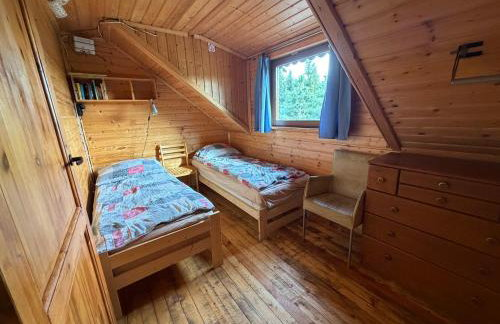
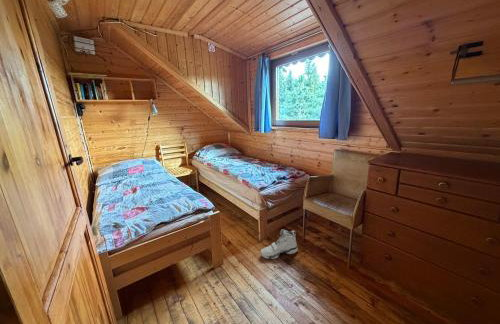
+ sneaker (279, 243)
